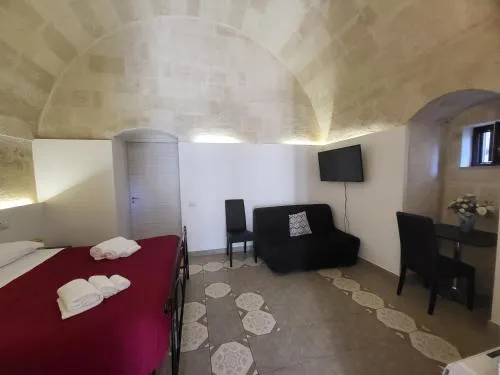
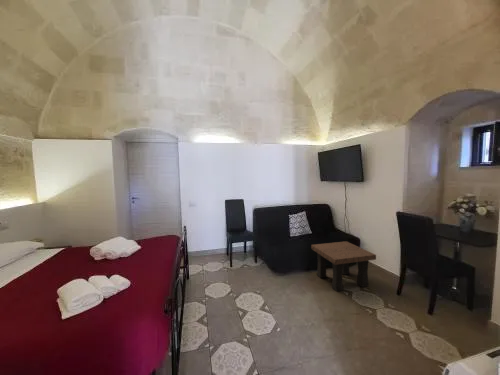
+ side table (341, 265)
